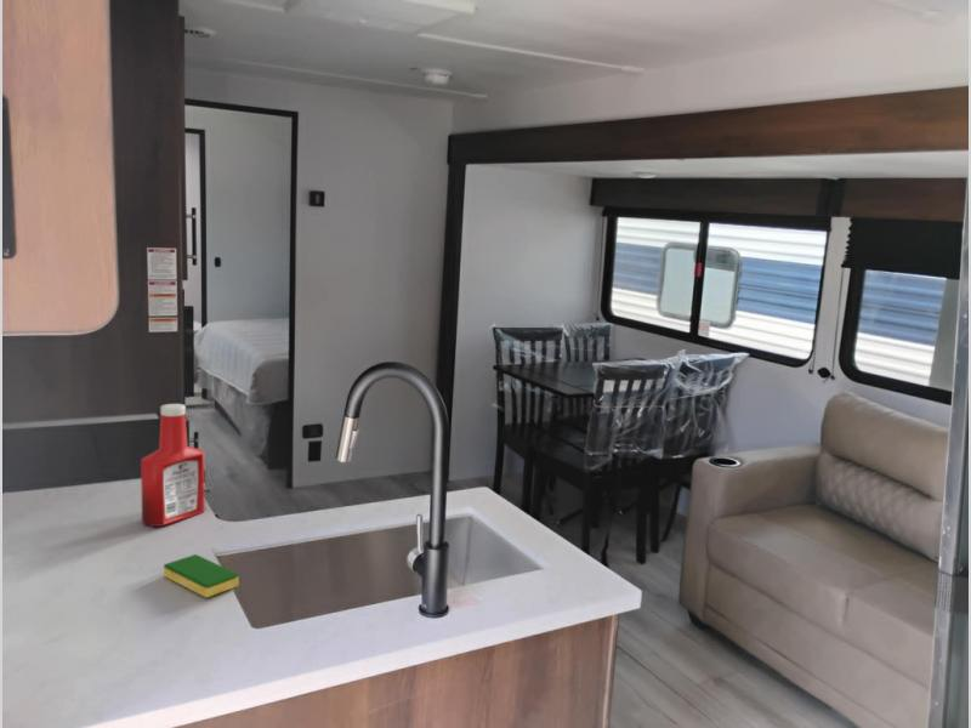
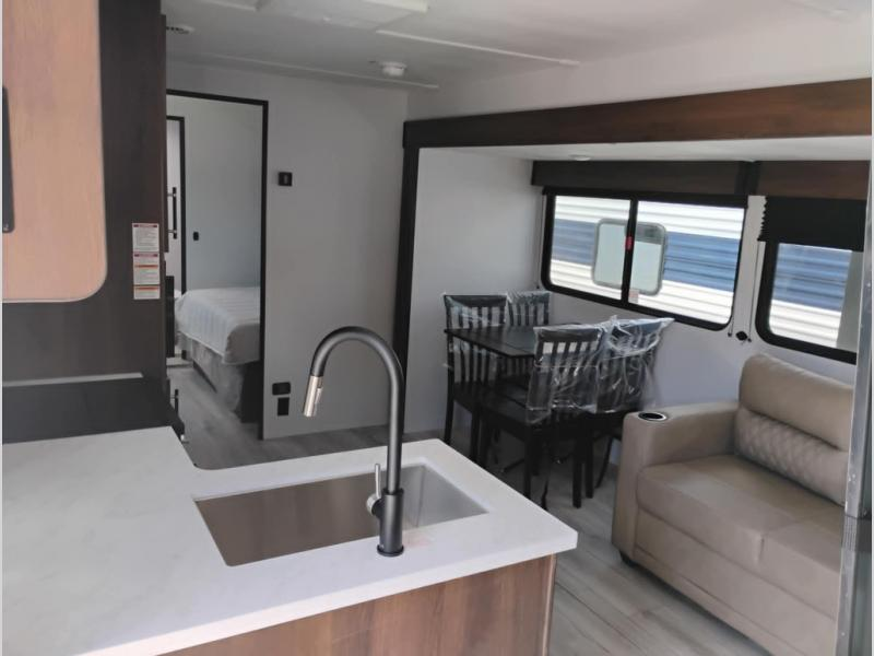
- dish sponge (200, 574)
- soap bottle (174, 461)
